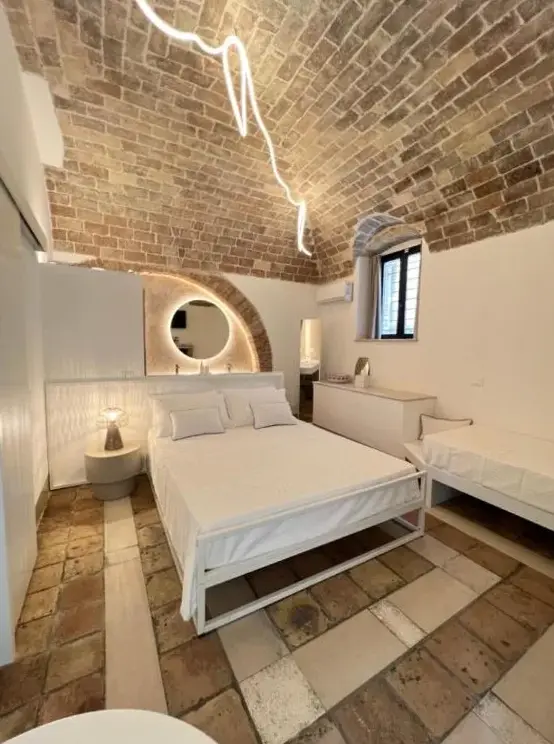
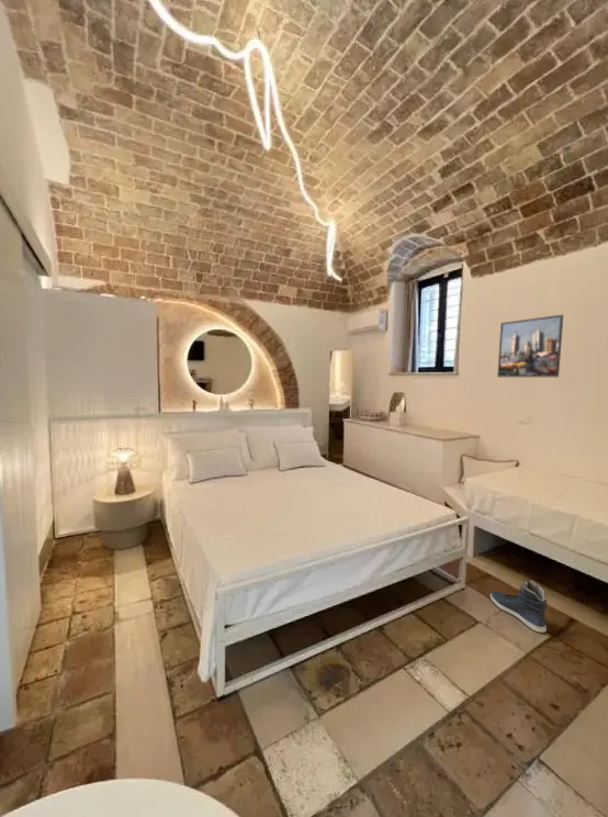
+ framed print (528, 348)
+ sneaker (517, 595)
